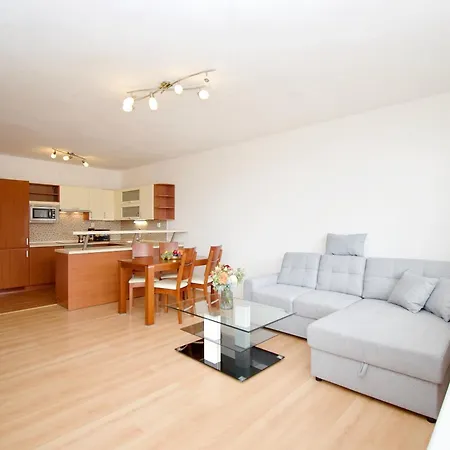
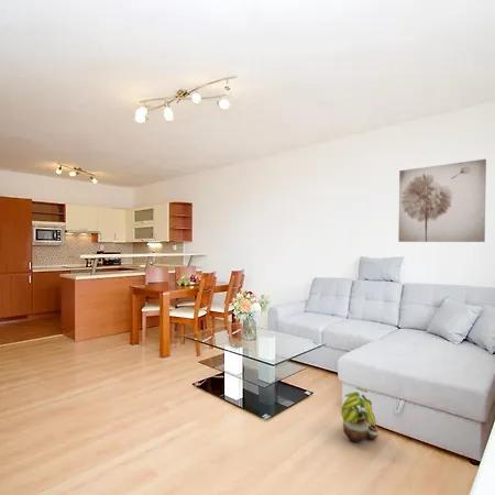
+ wall art (439, 204)
+ potted plant (360, 414)
